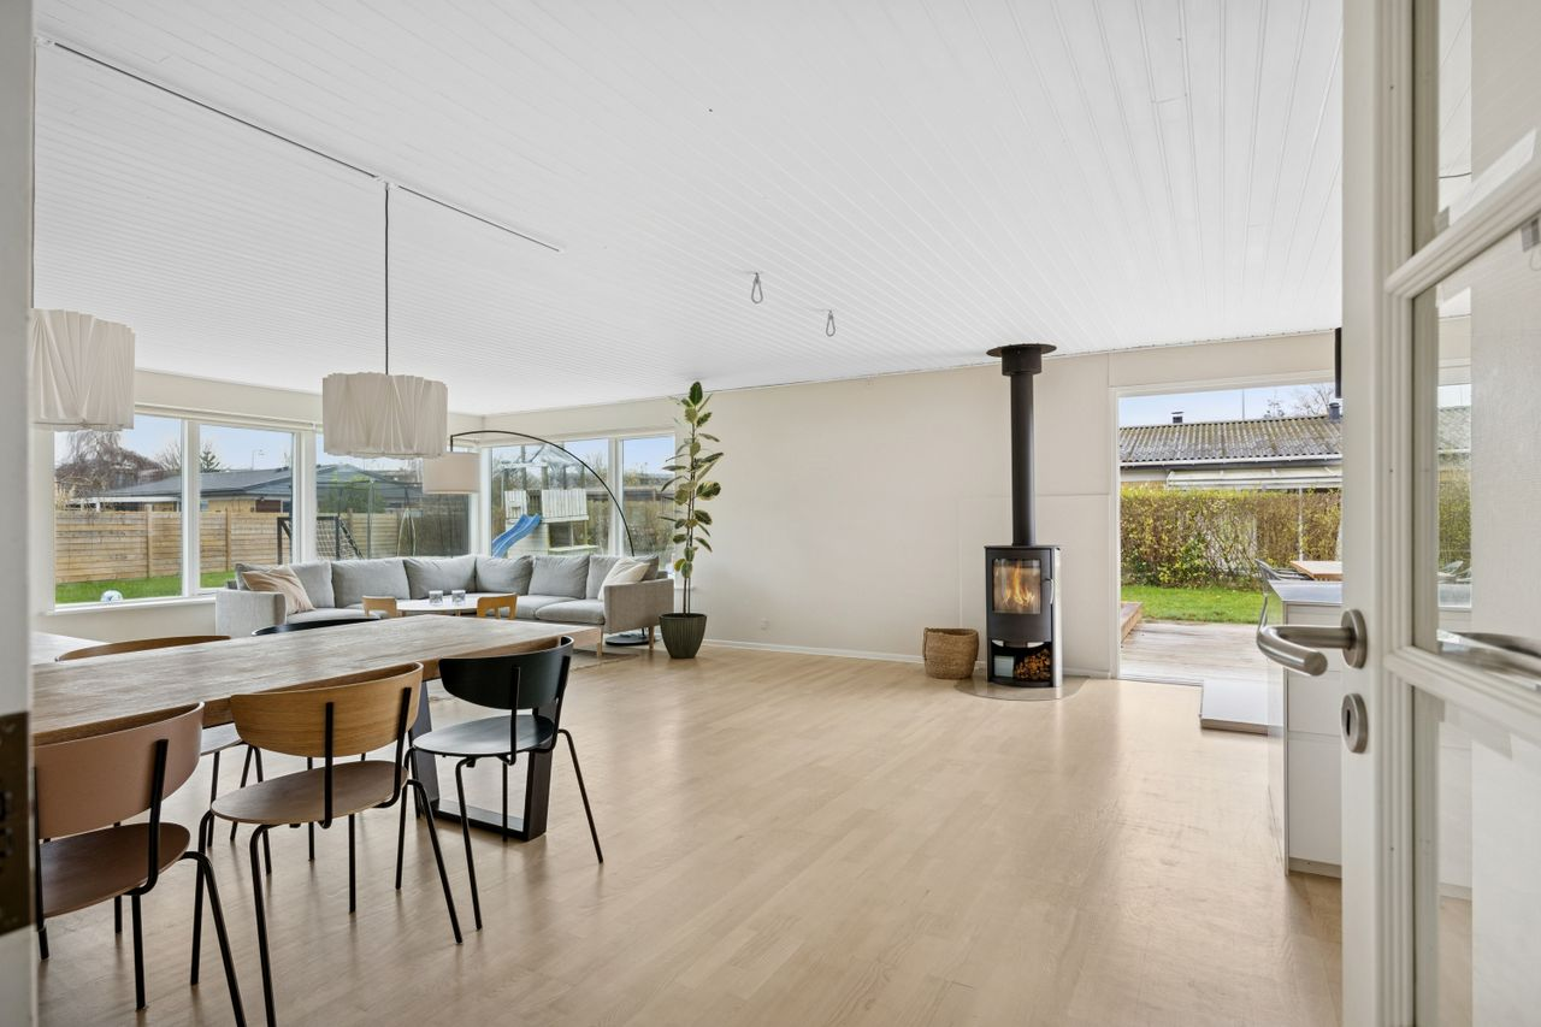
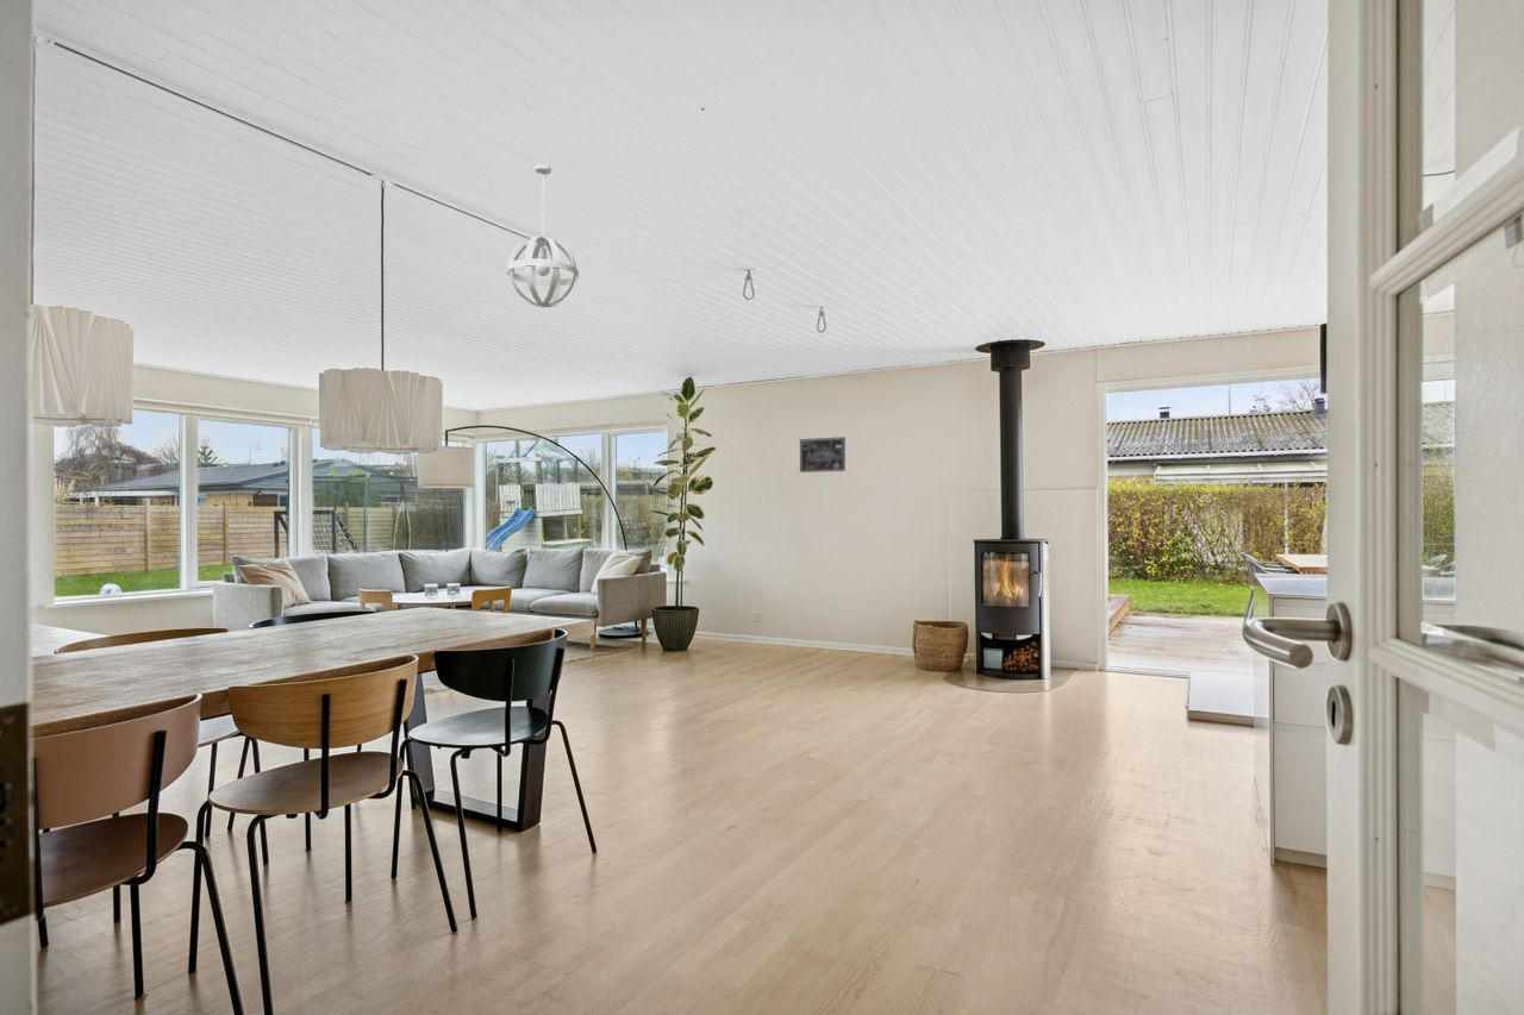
+ wall art (822, 455)
+ pendant light (543, 237)
